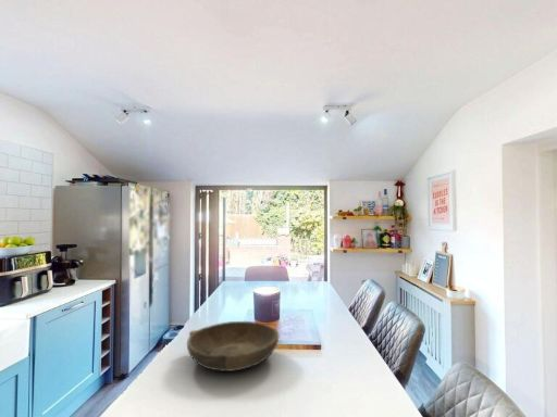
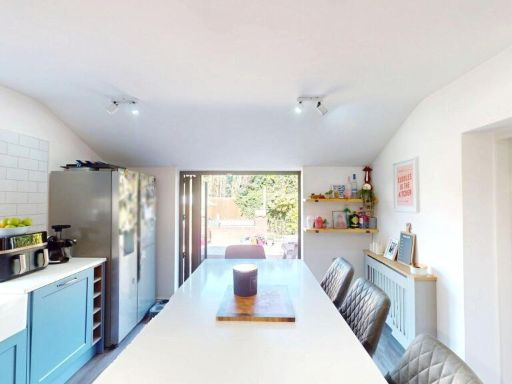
- bowl (233, 346)
